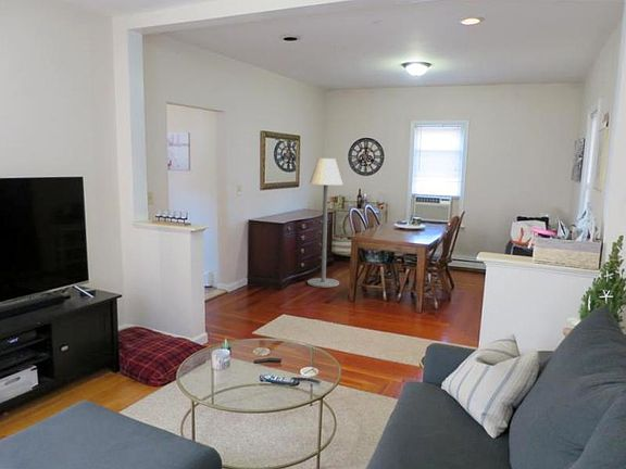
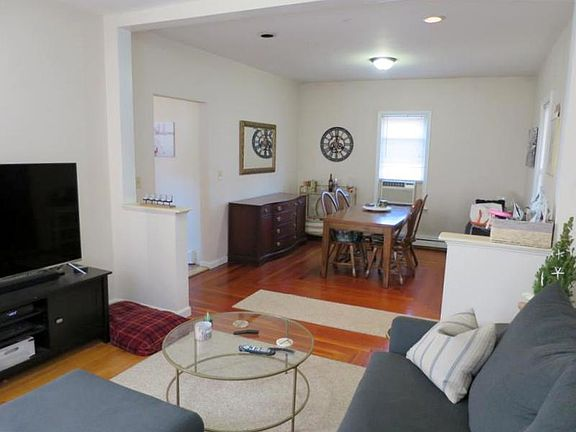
- floor lamp (324, 221)
